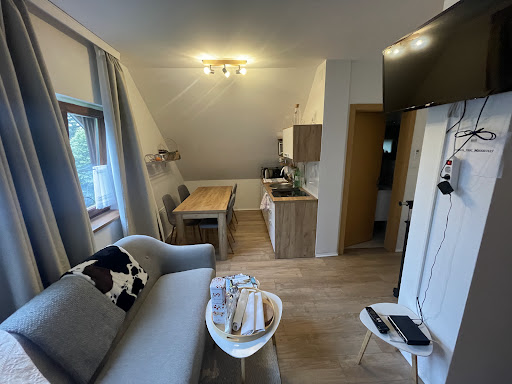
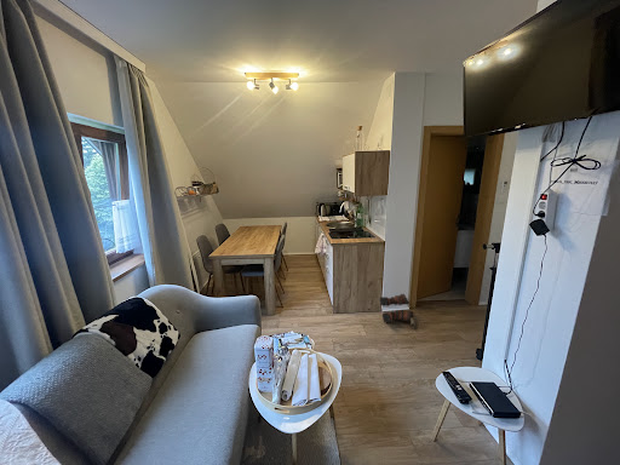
+ boots (401, 310)
